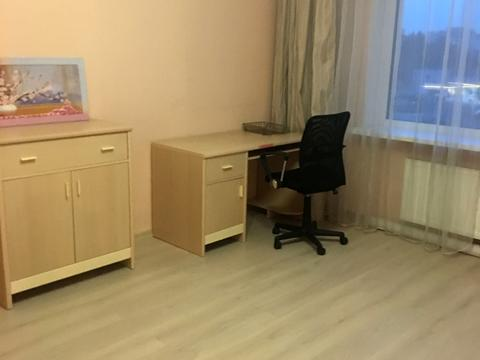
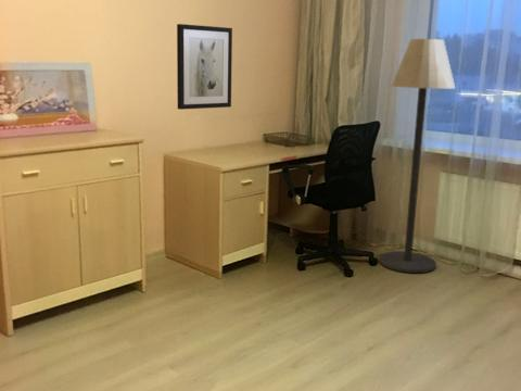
+ floor lamp (416, 155)
+ wall art (205, 67)
